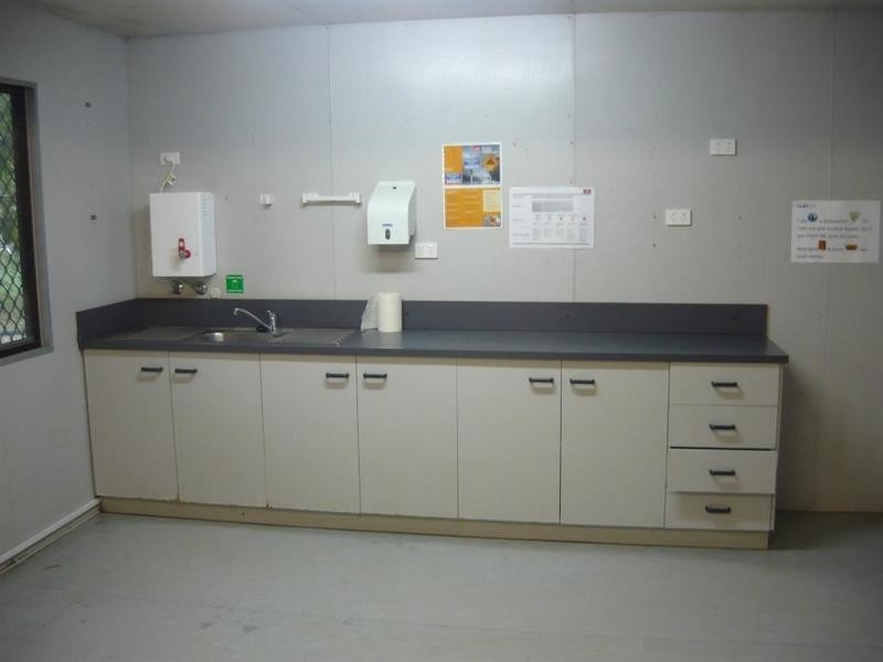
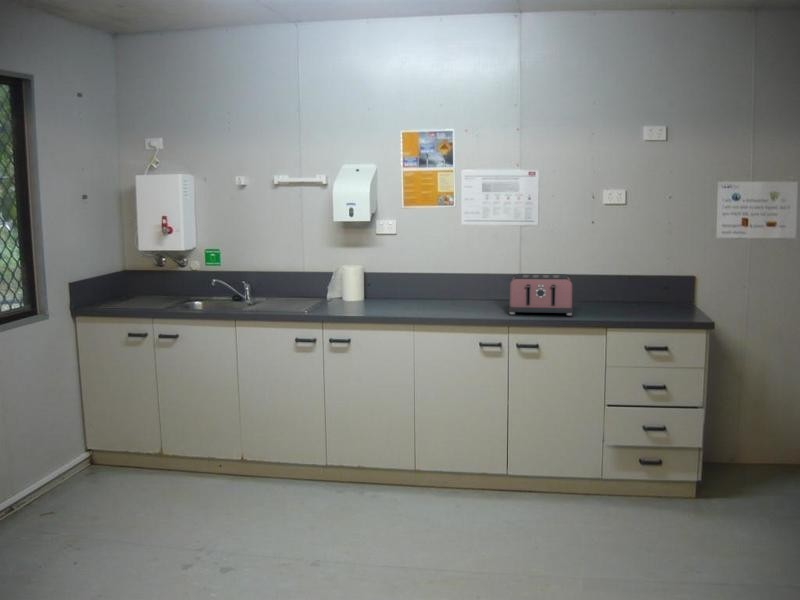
+ toaster (540, 293)
